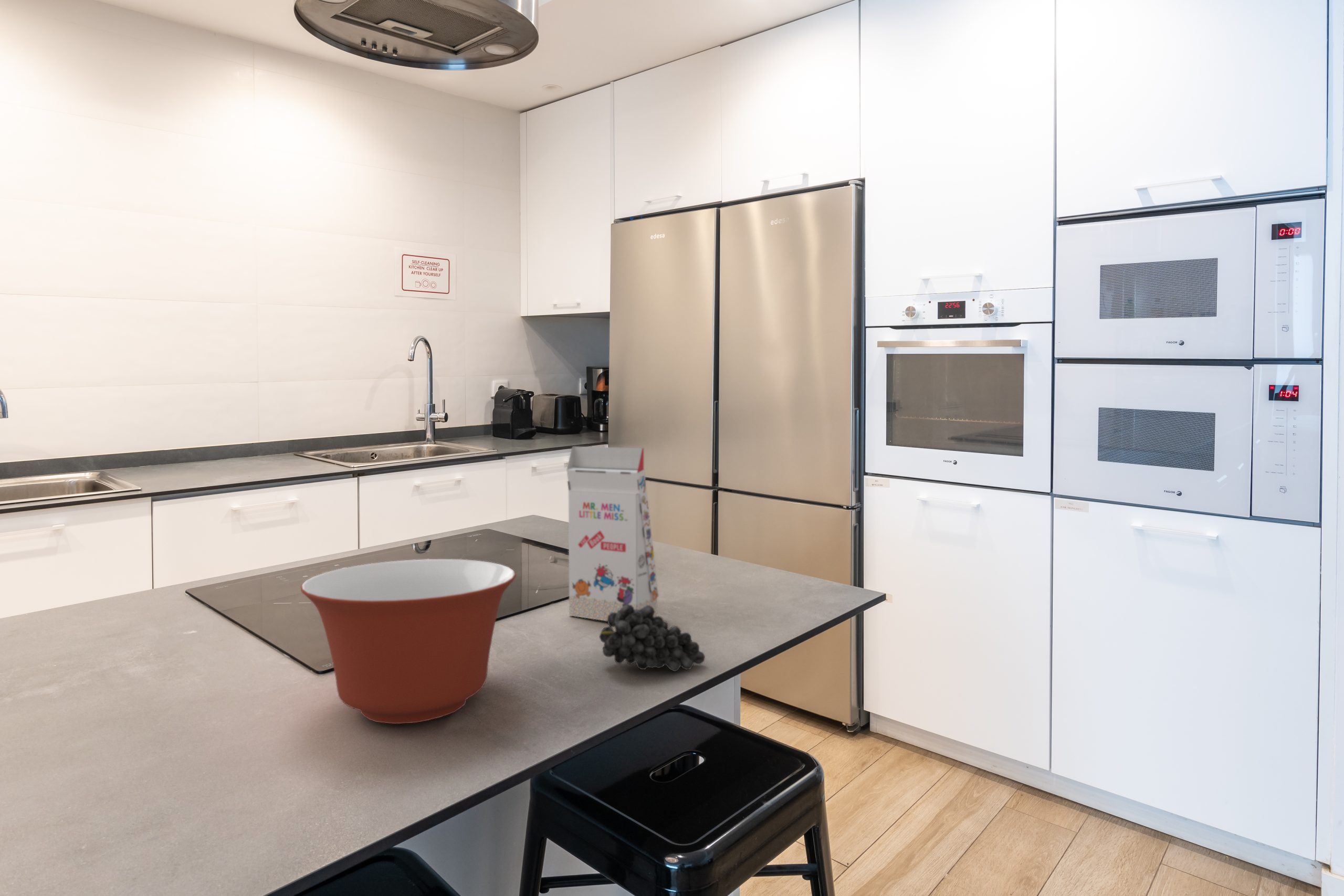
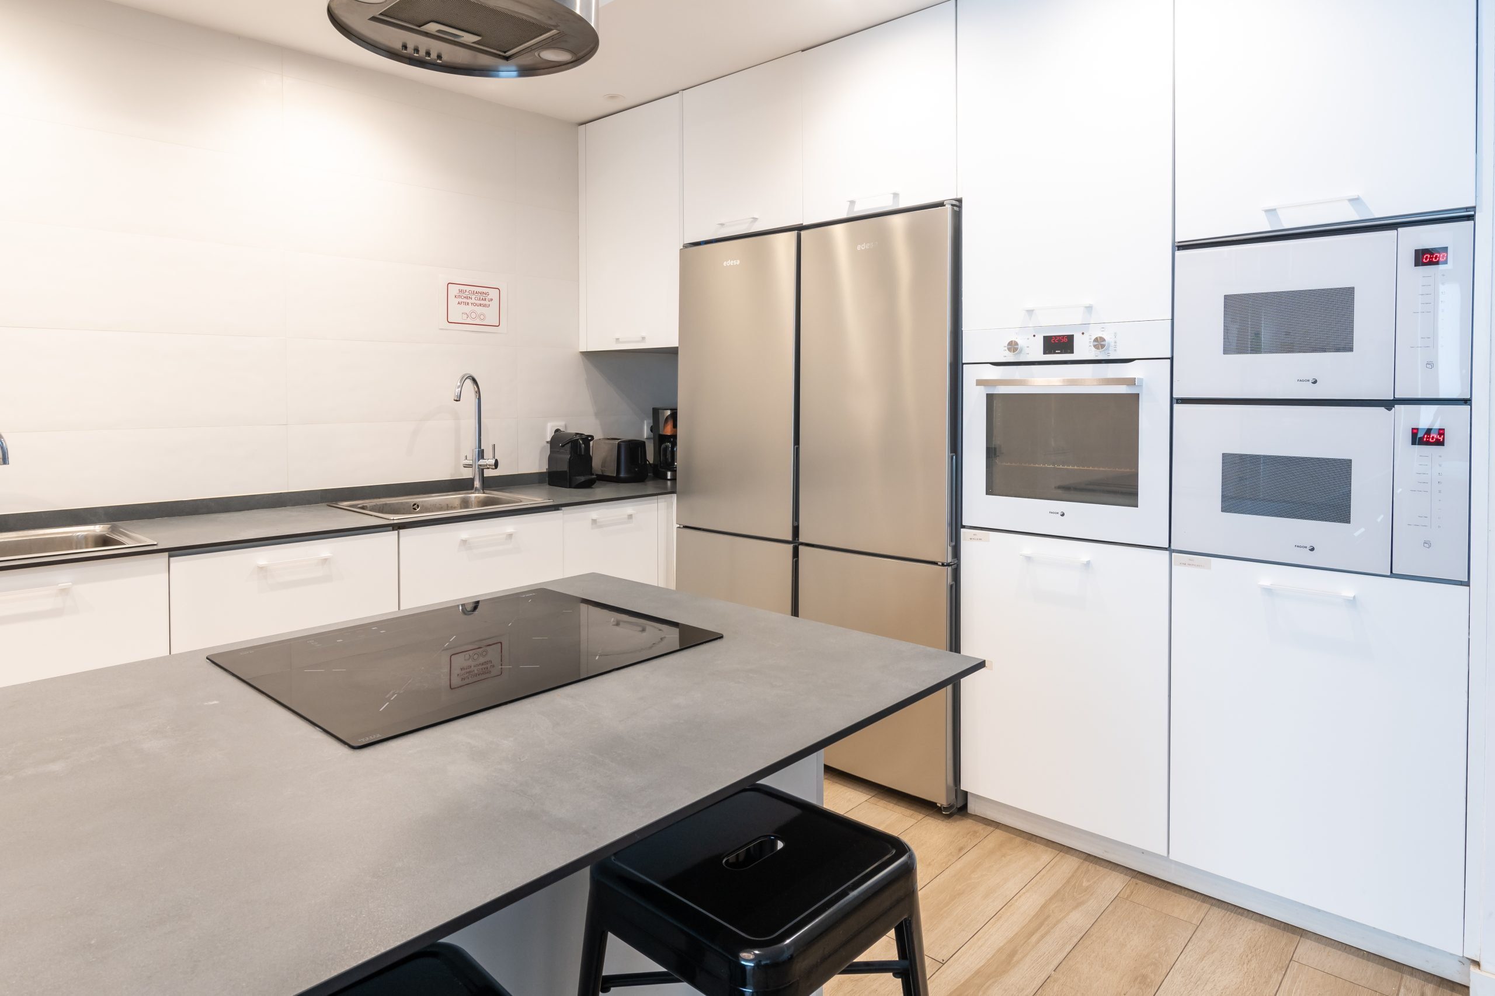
- gift box (612, 532)
- fruit (649, 637)
- mixing bowl (413, 641)
